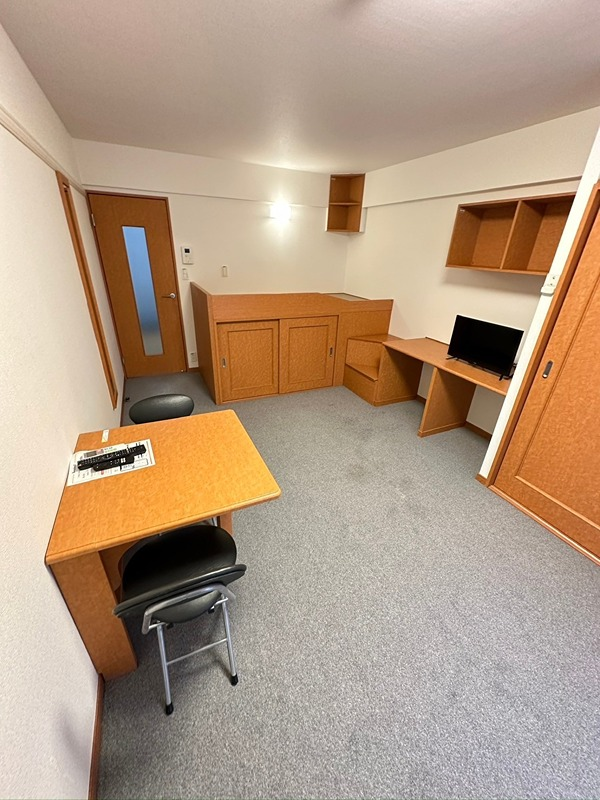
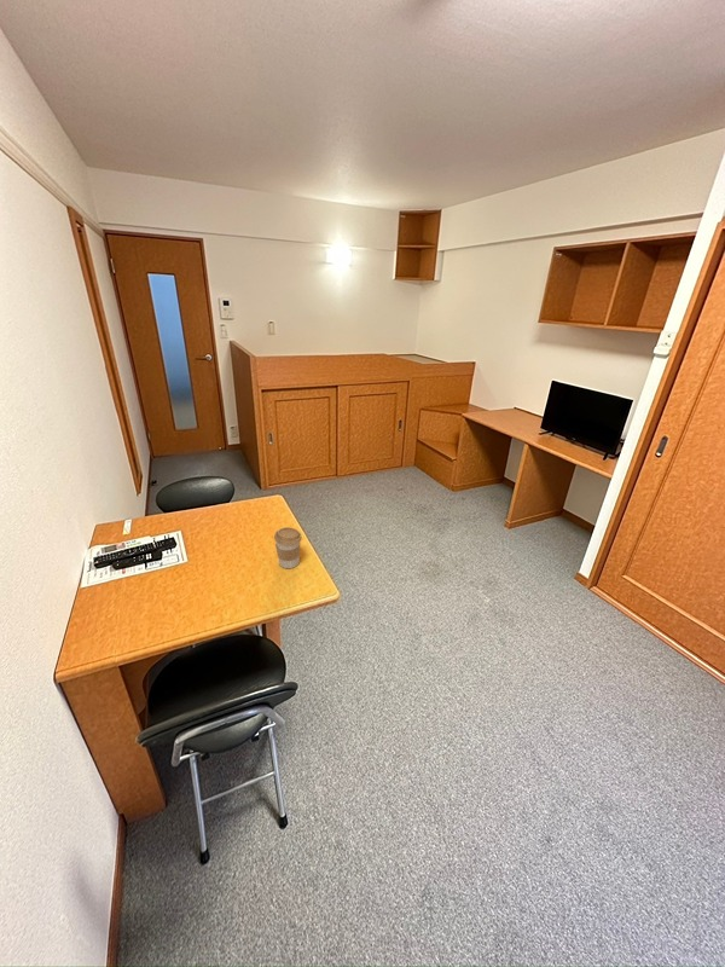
+ coffee cup (288, 546)
